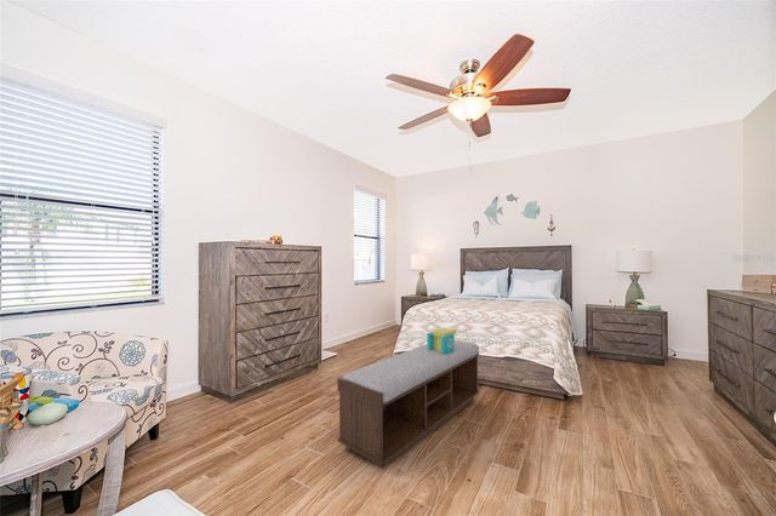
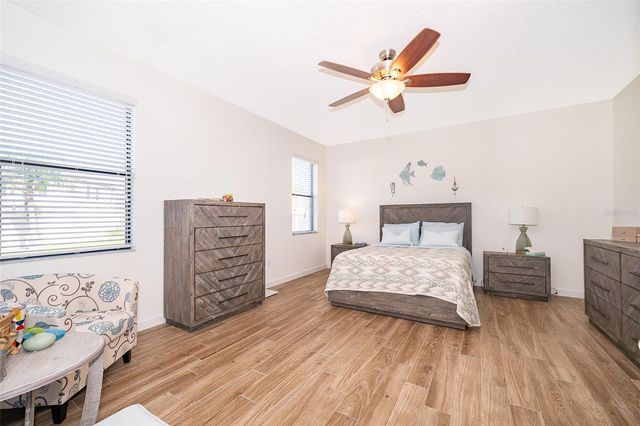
- bench (420, 388)
- decorative box (443, 339)
